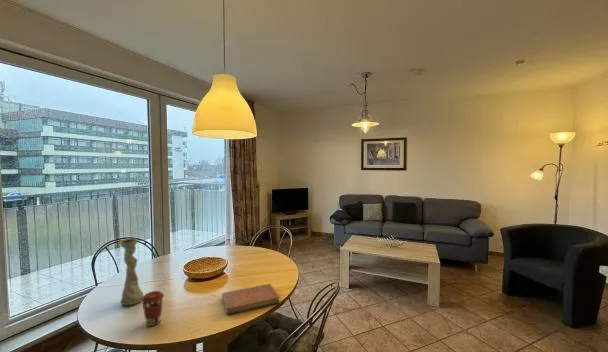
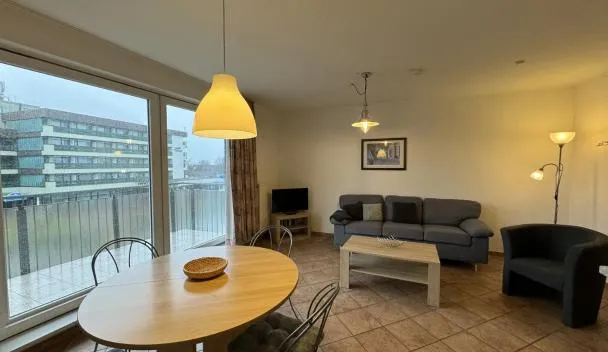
- notebook (250, 297)
- coffee cup (153, 308)
- vase (131, 270)
